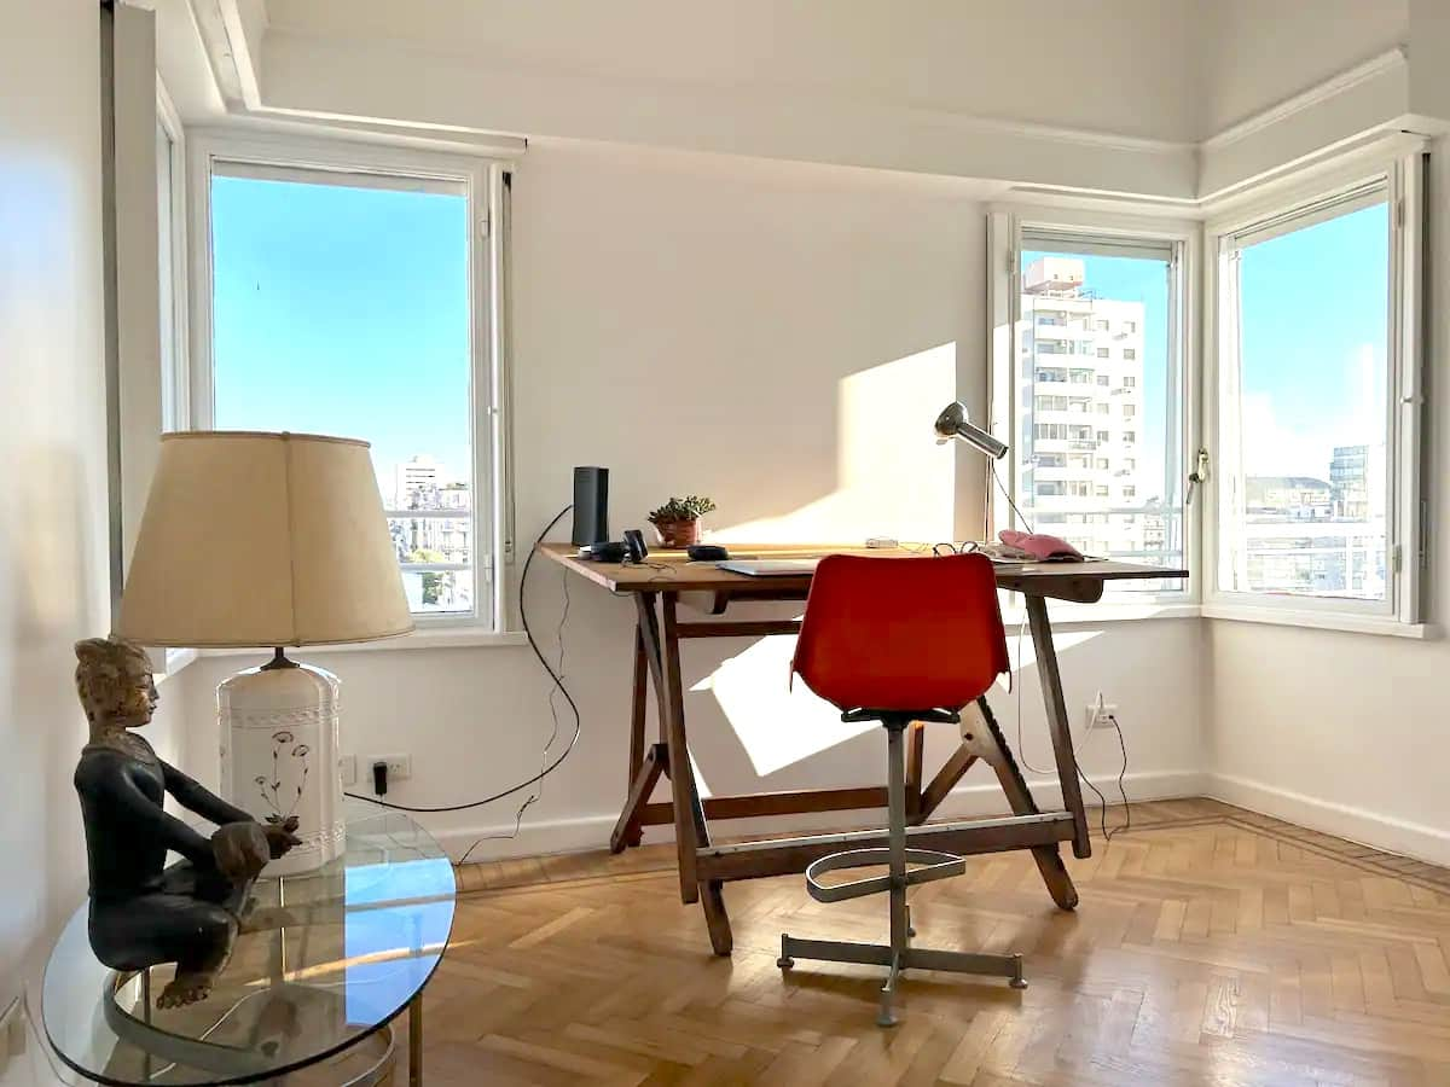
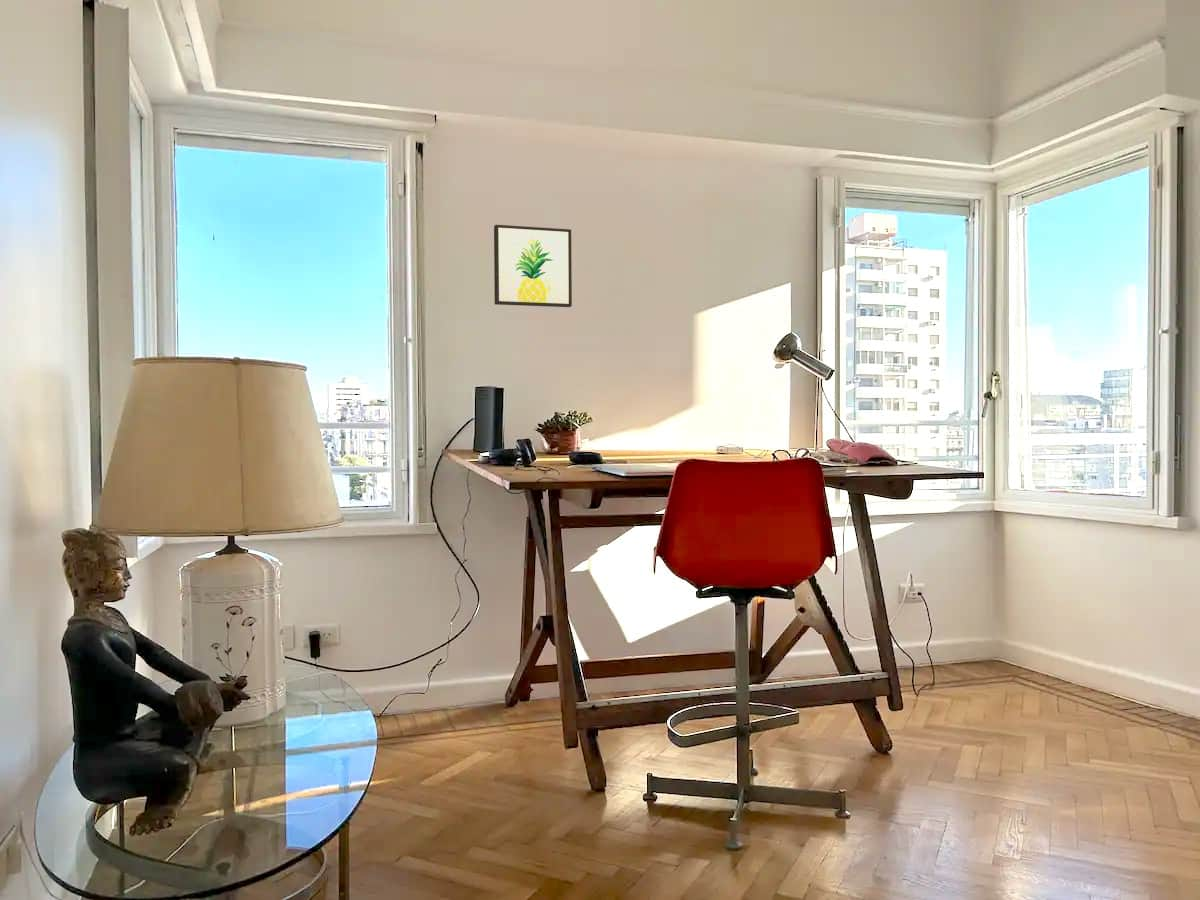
+ wall art (533, 266)
